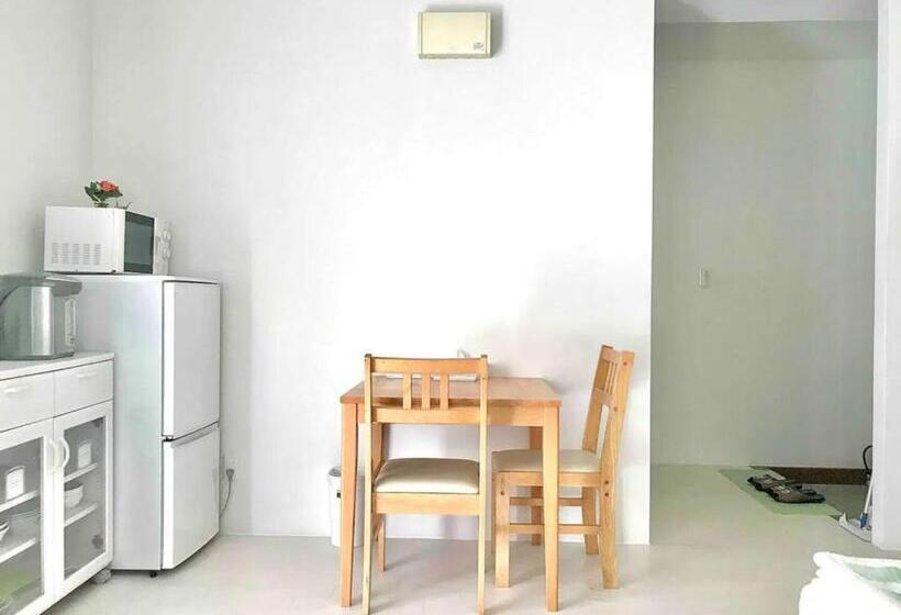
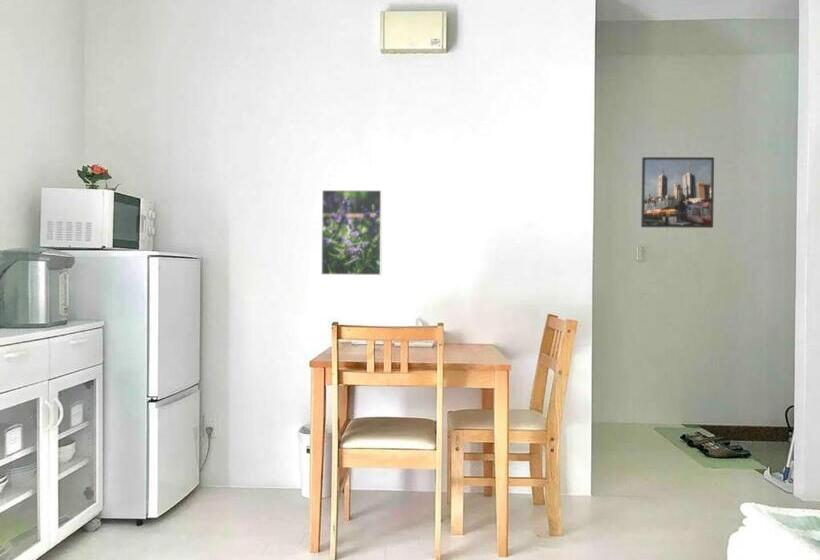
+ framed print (677, 192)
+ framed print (351, 232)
